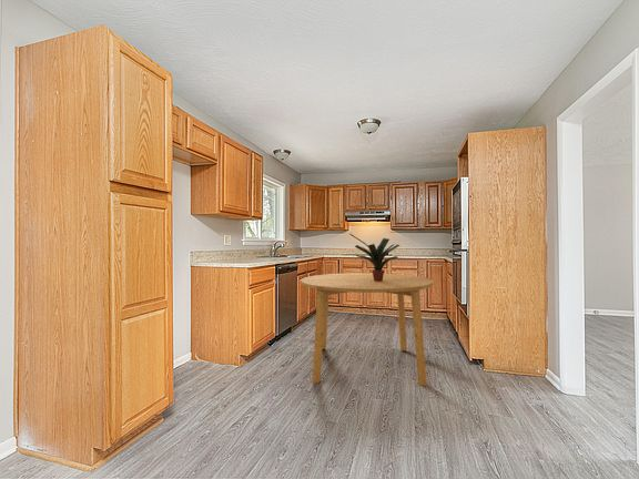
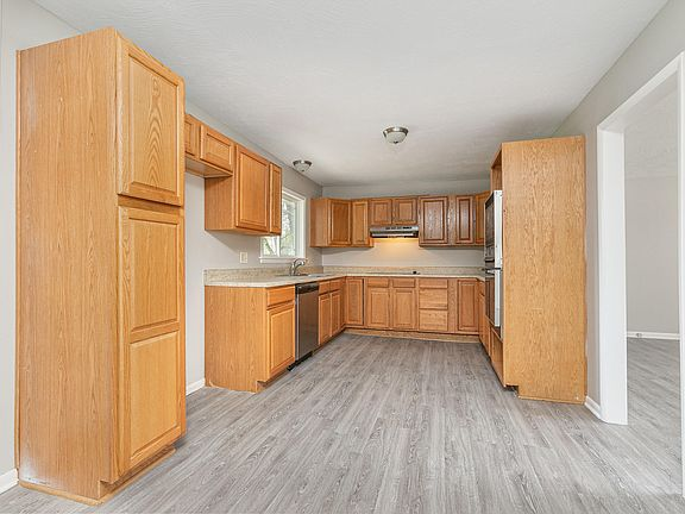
- potted plant (374, 256)
- dining table (365, 292)
